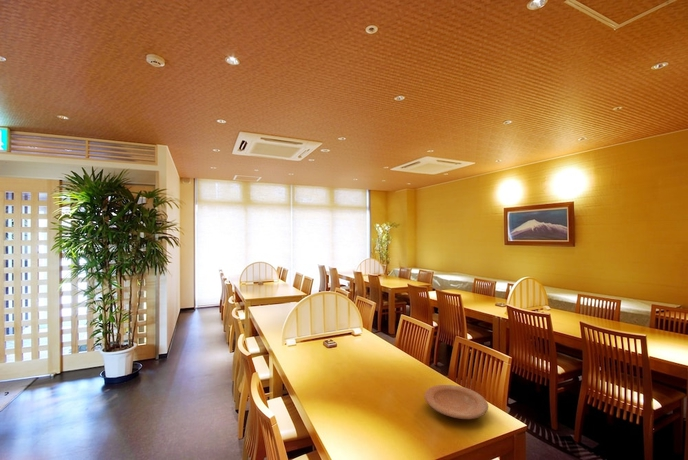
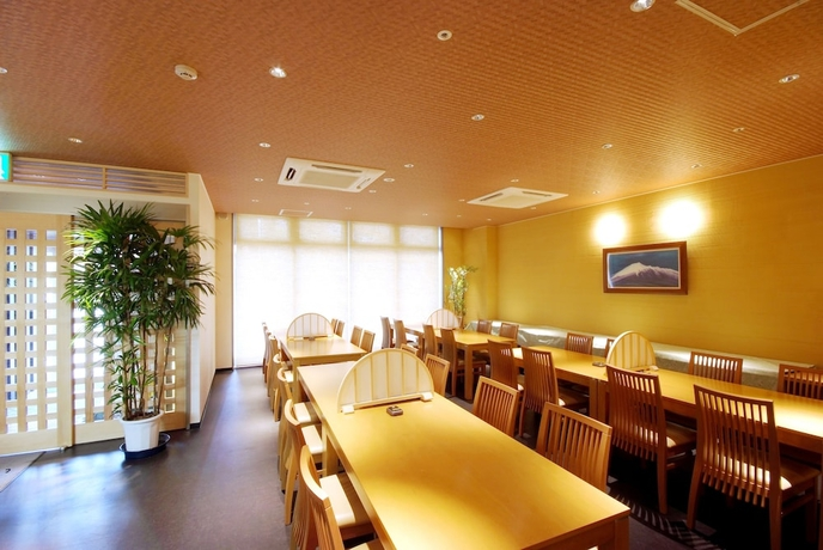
- plate (455, 403)
